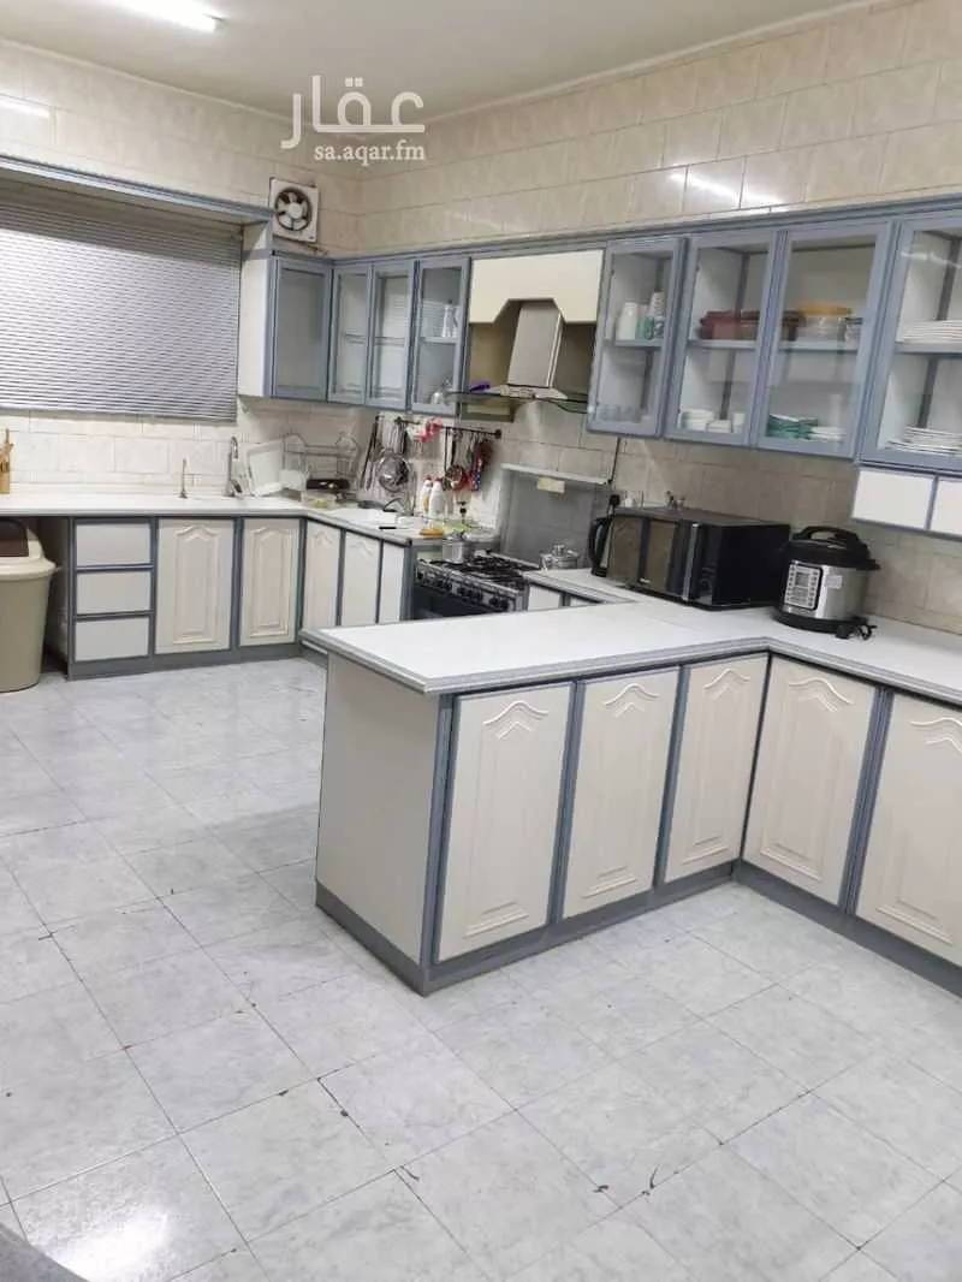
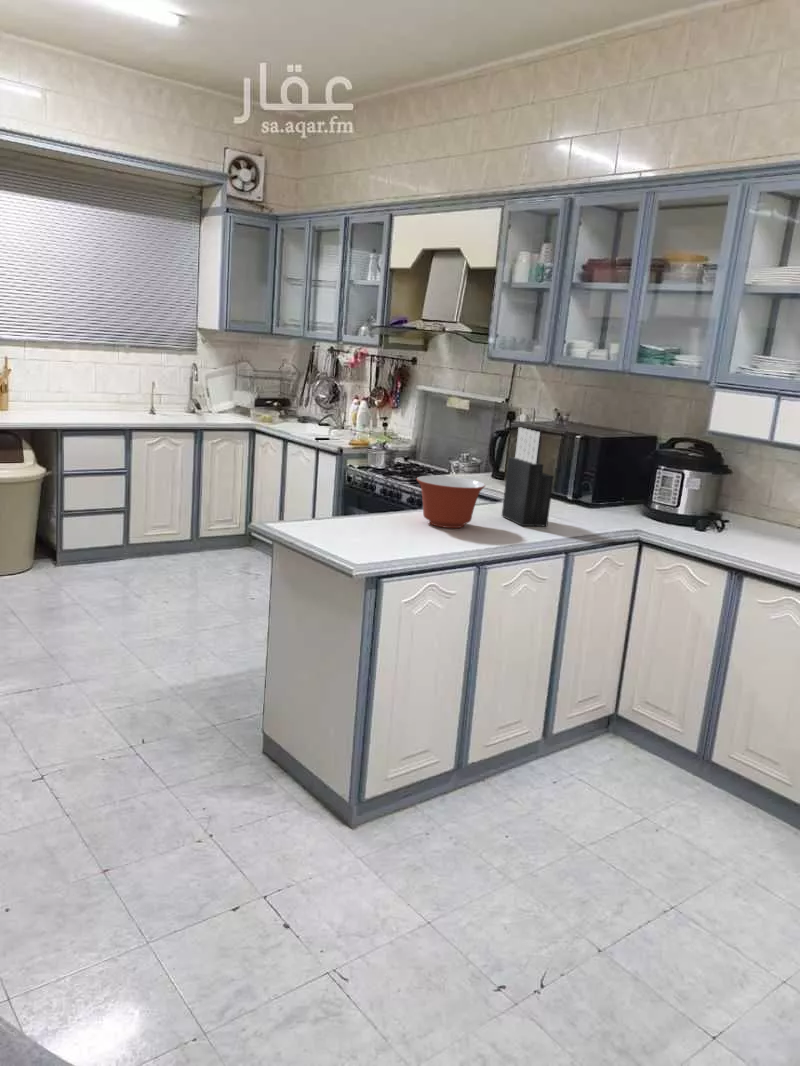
+ mixing bowl (448, 503)
+ knife block (532, 476)
